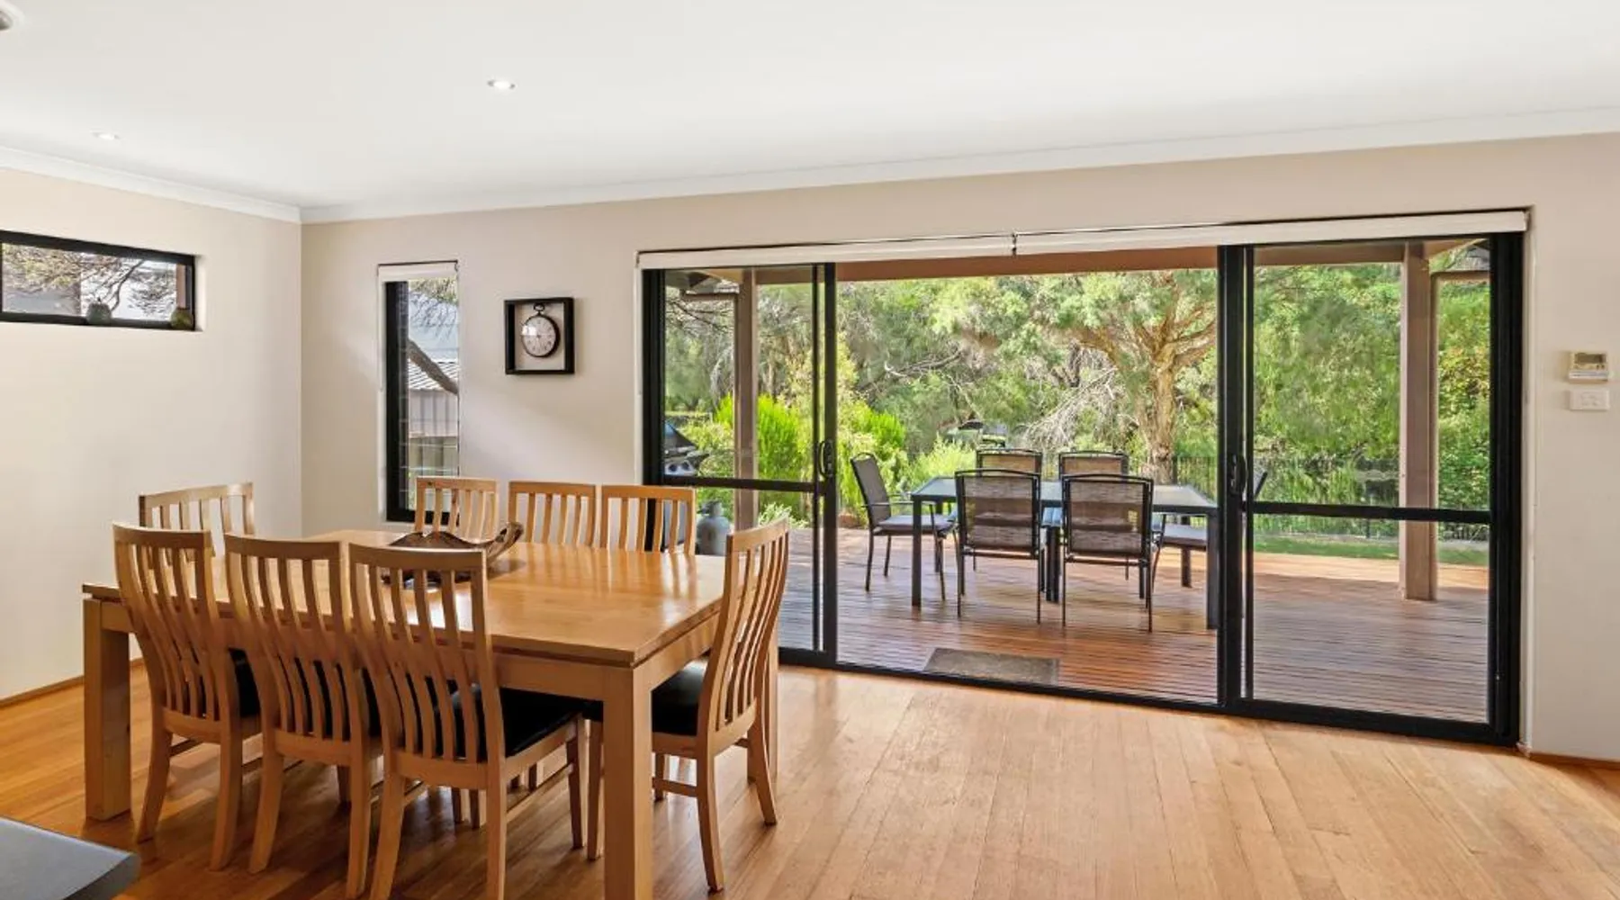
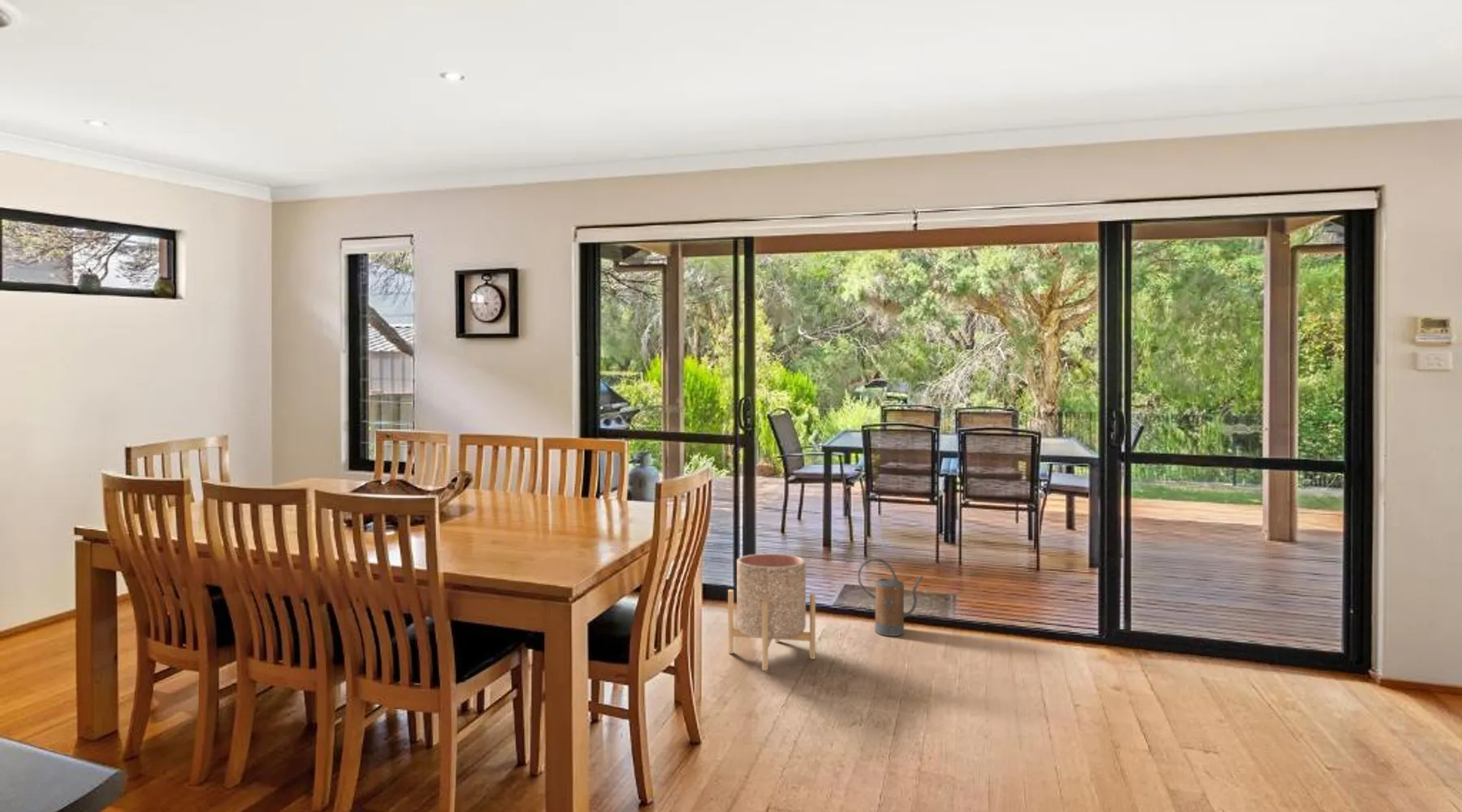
+ watering can (889, 595)
+ planter (771, 607)
